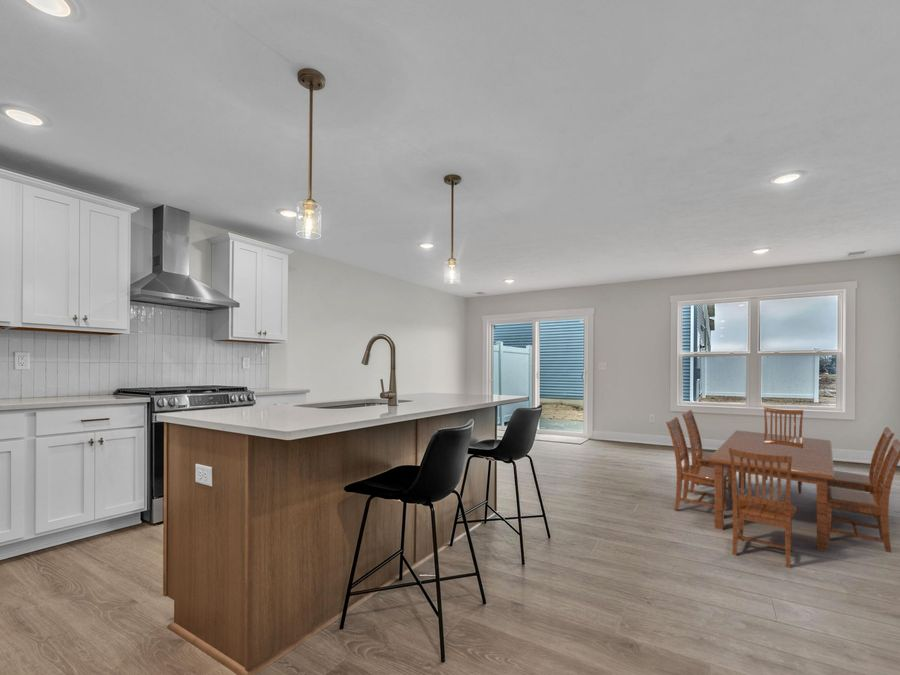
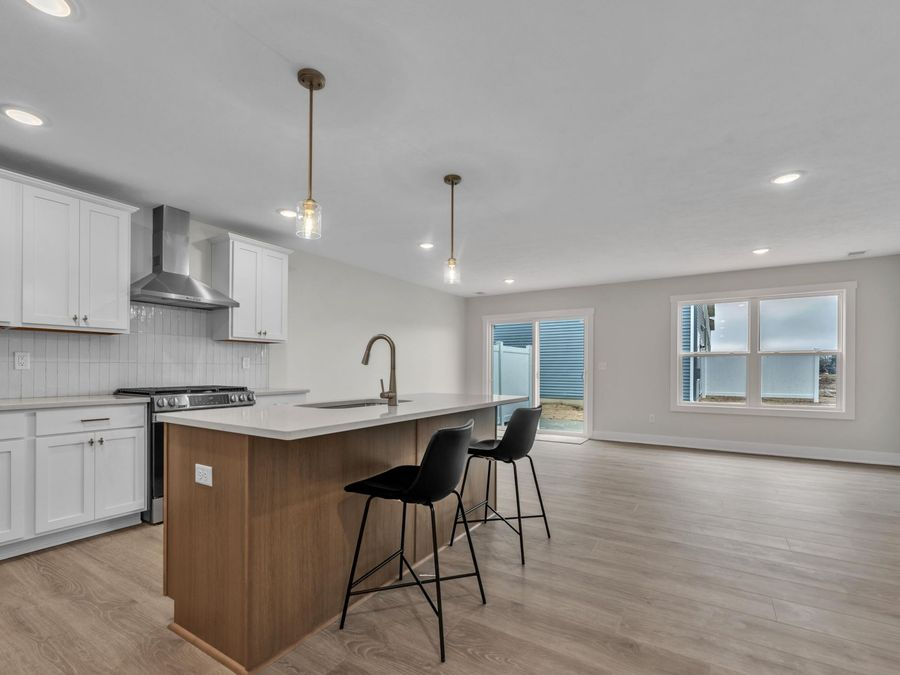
- dining set (774, 469)
